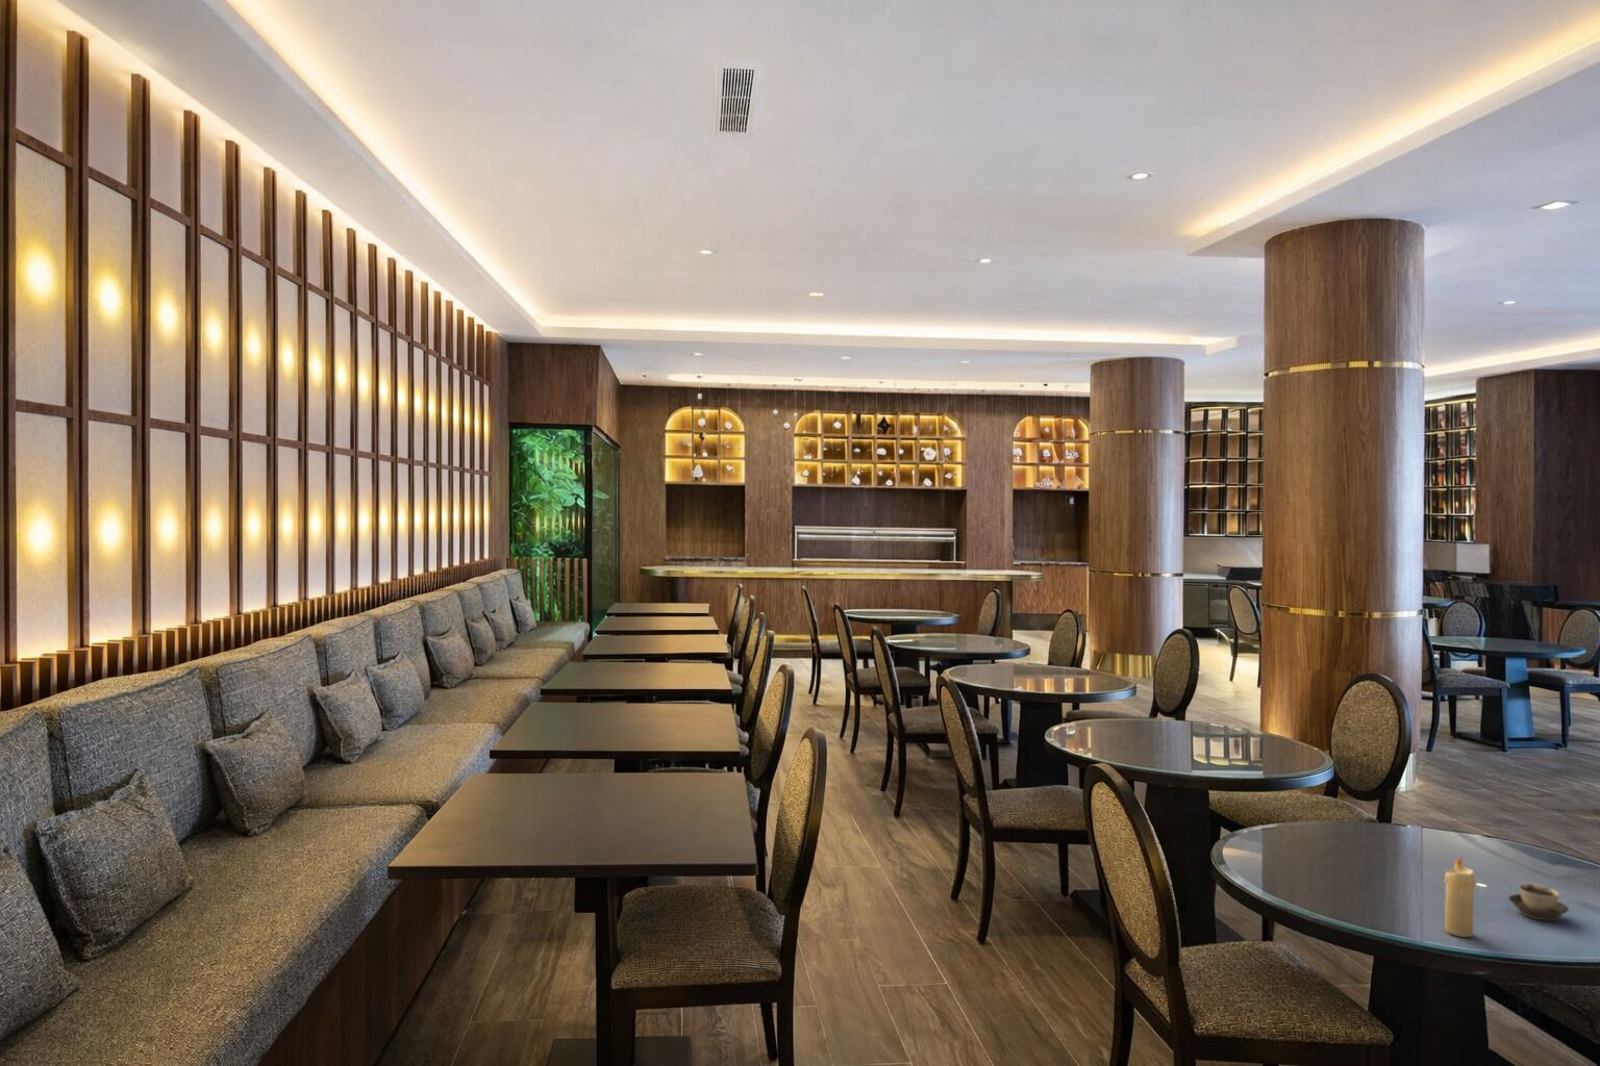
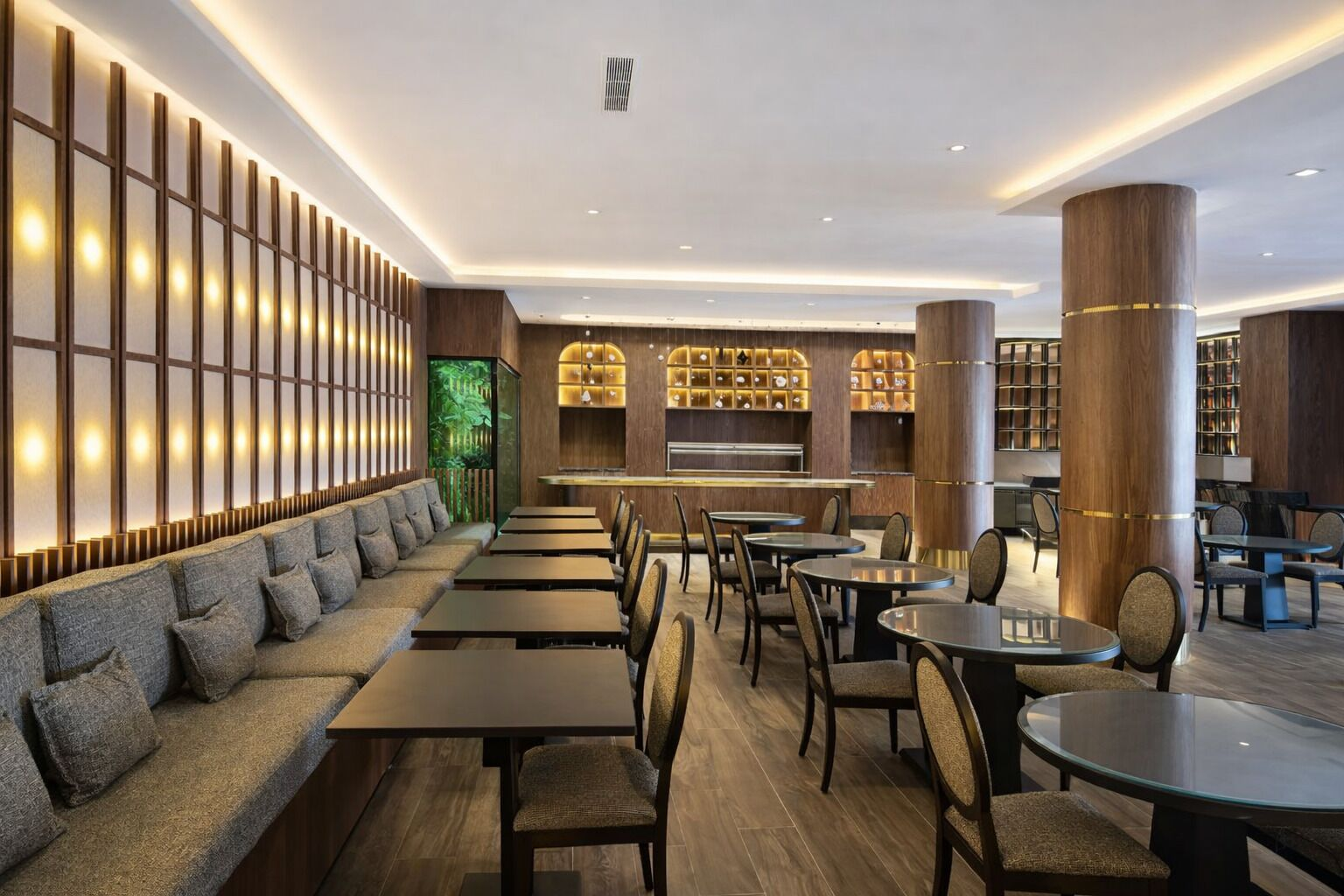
- candle (1460, 895)
- cup (1538, 902)
